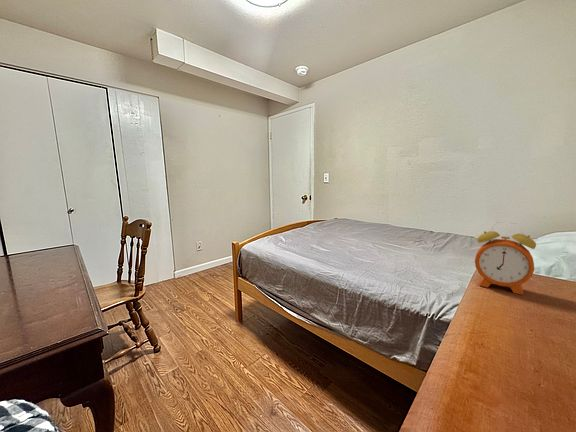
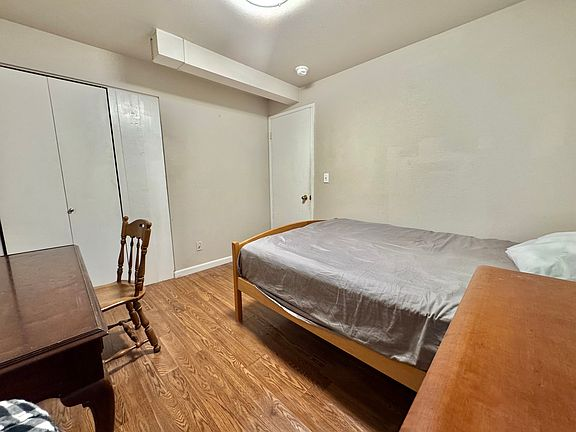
- alarm clock (503, 255)
